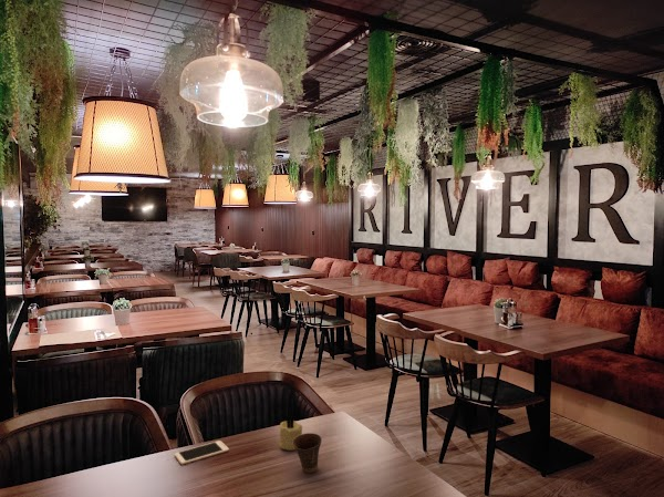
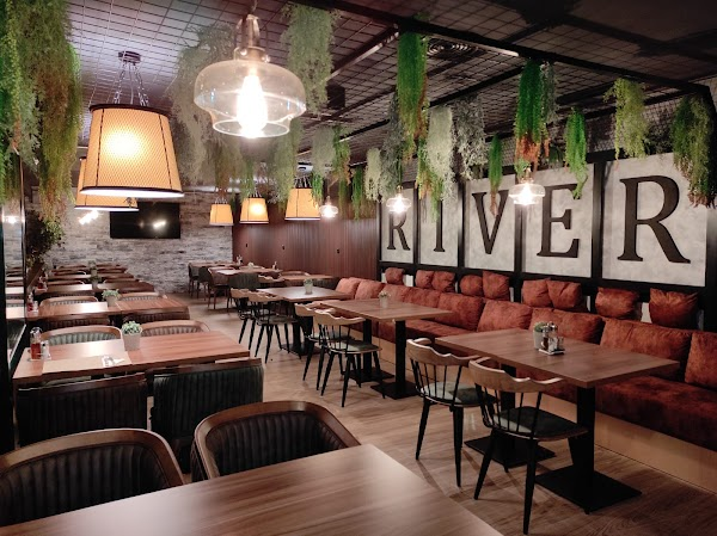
- cell phone (201, 452)
- cup (307, 455)
- candle (291, 432)
